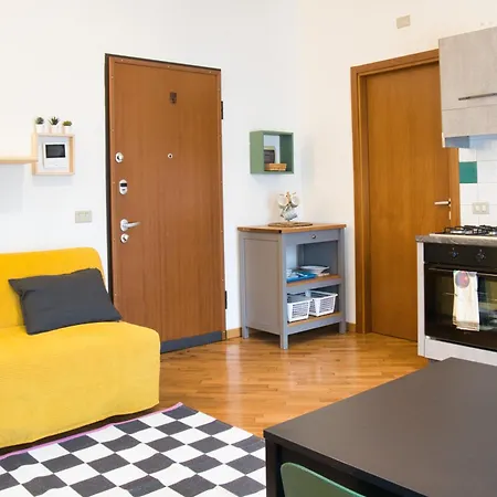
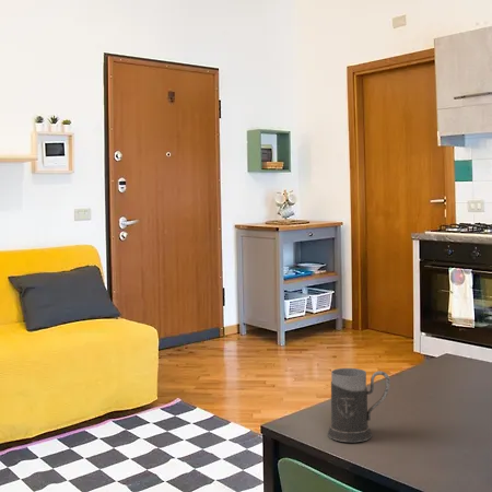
+ mug (358, 402)
